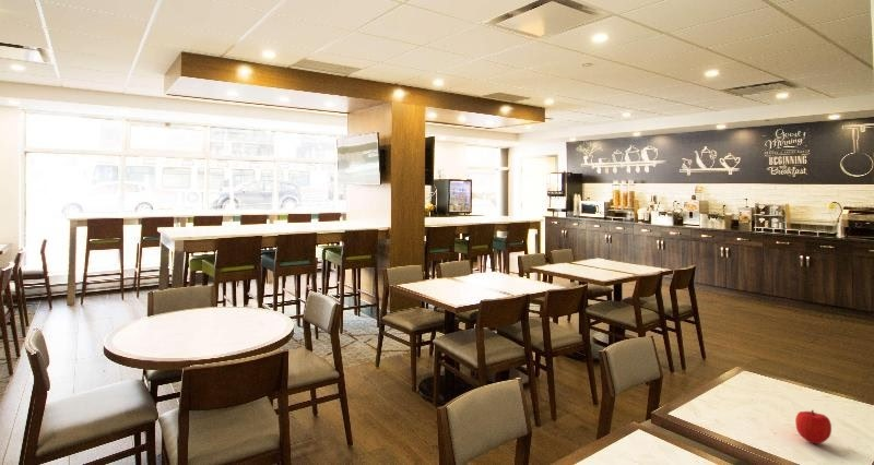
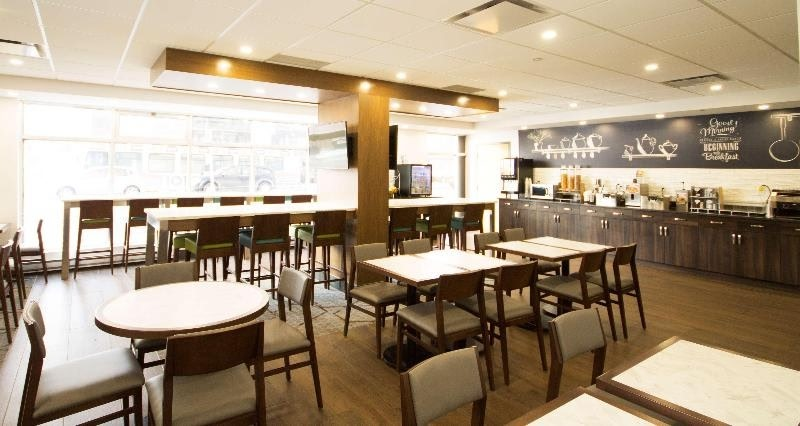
- fruit (813, 426)
